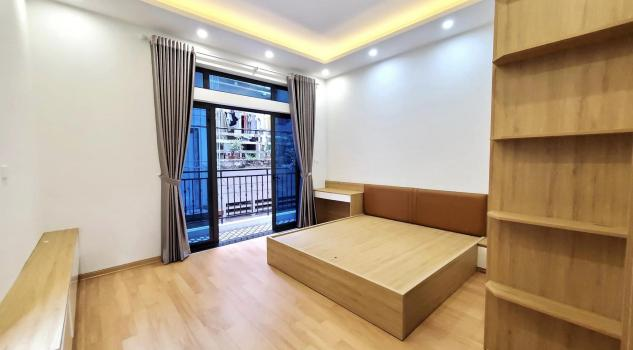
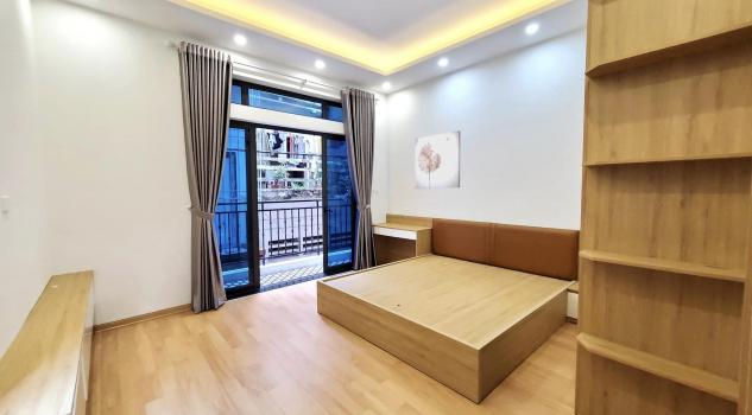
+ wall art (436, 161)
